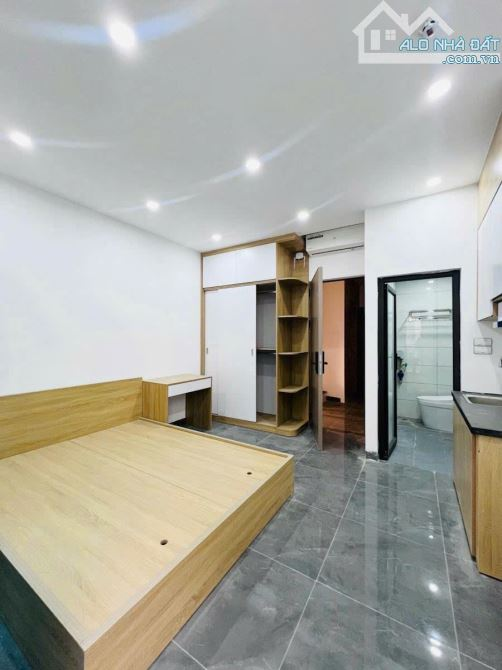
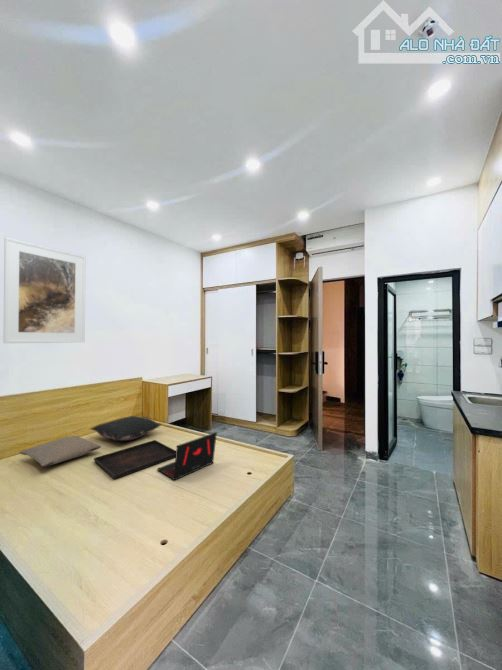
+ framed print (48, 295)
+ serving tray (137, 457)
+ laptop (187, 450)
+ pillow (126, 427)
+ pillow (61, 449)
